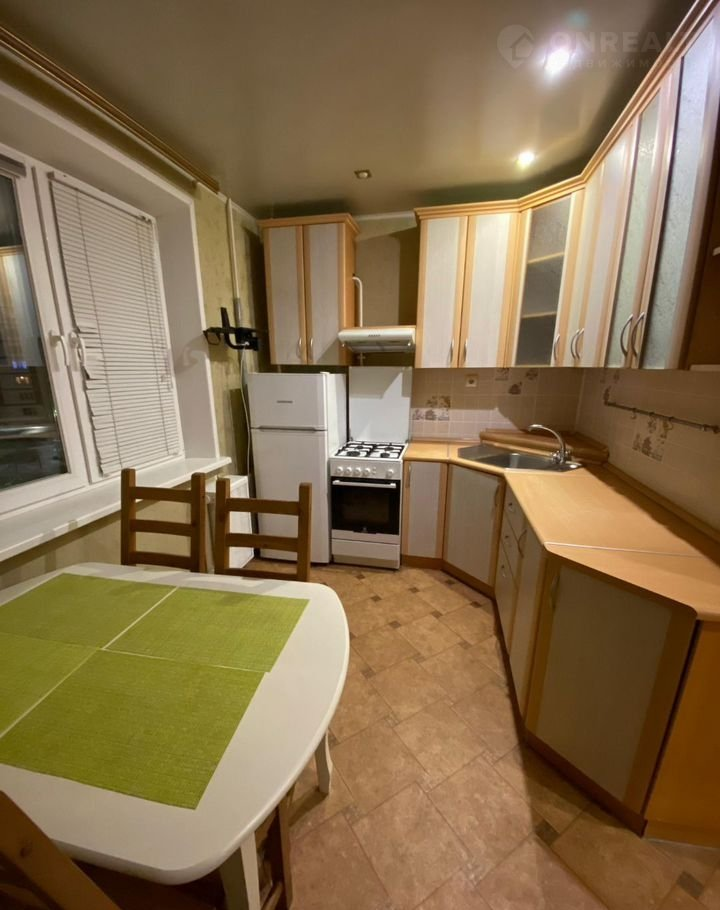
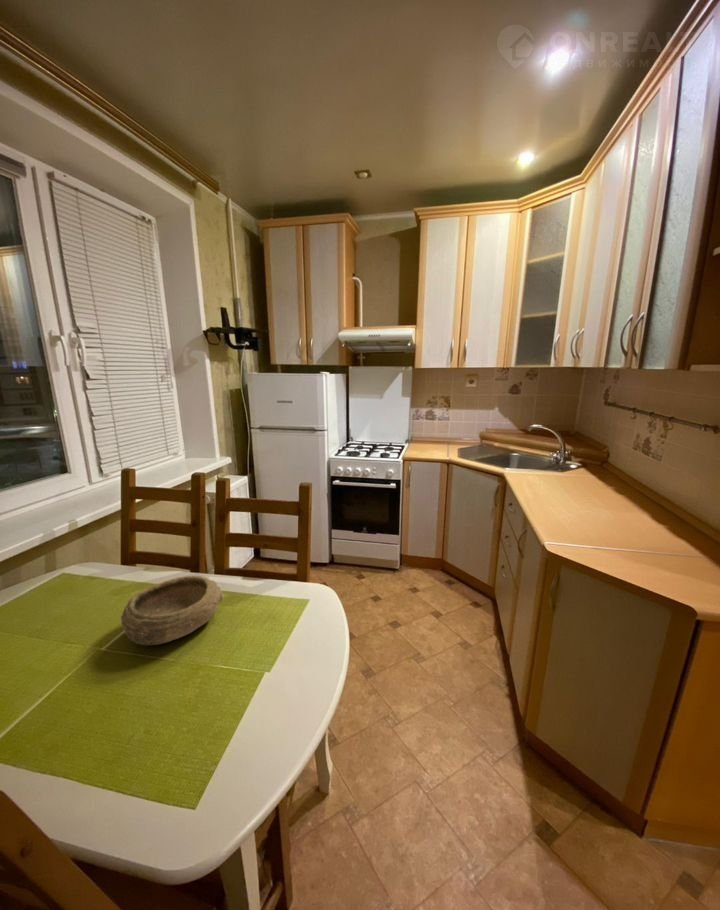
+ bowl (174, 608)
